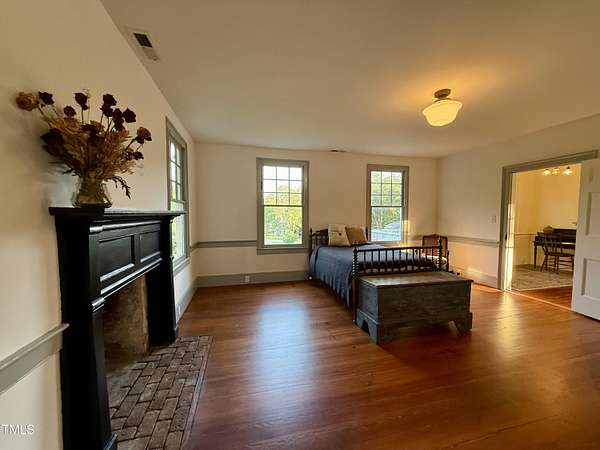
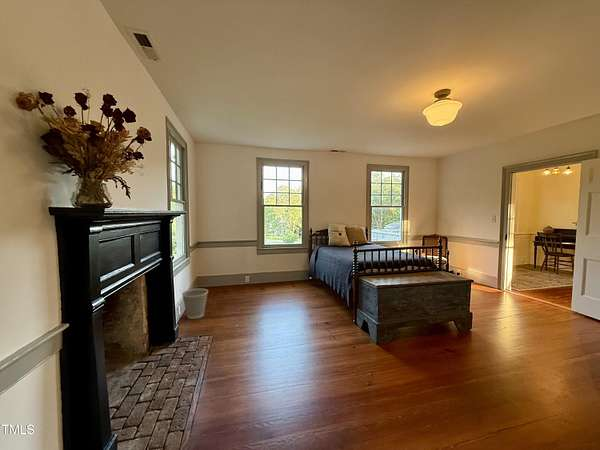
+ wastebasket (195, 303)
